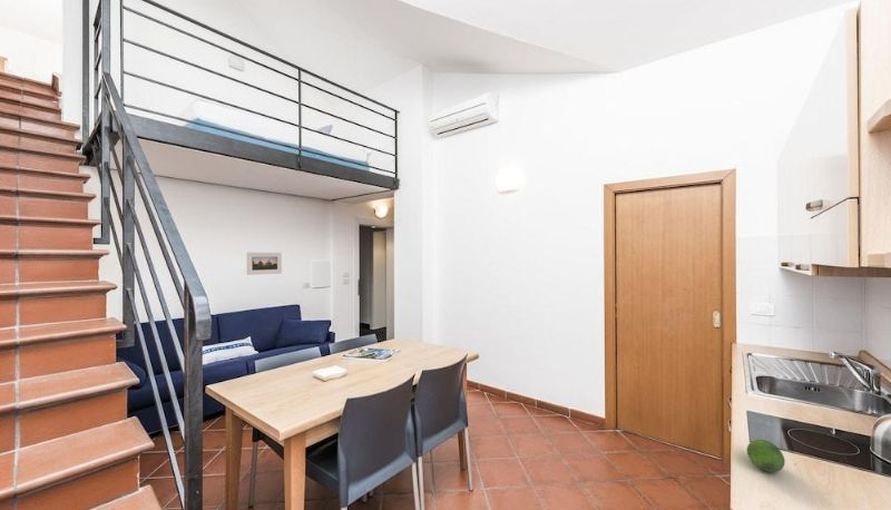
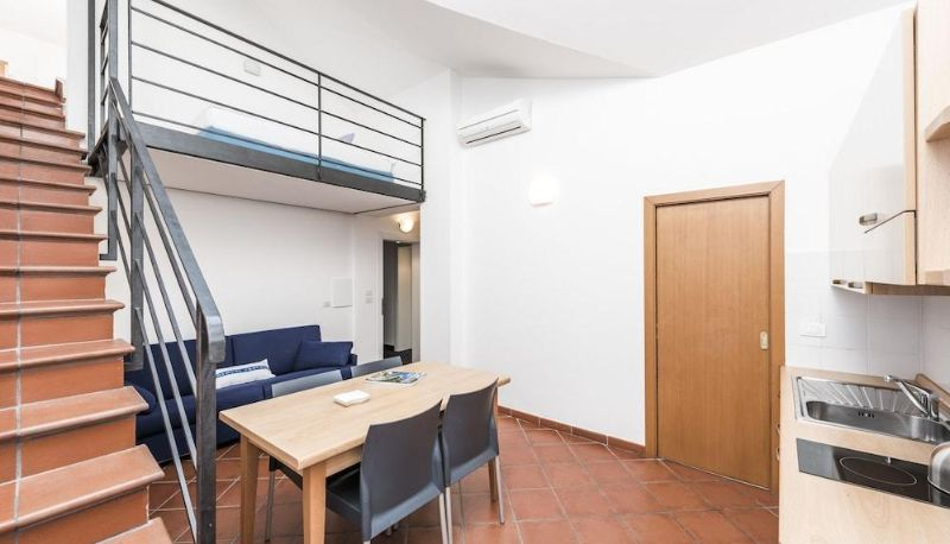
- fruit (765, 453)
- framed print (264, 263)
